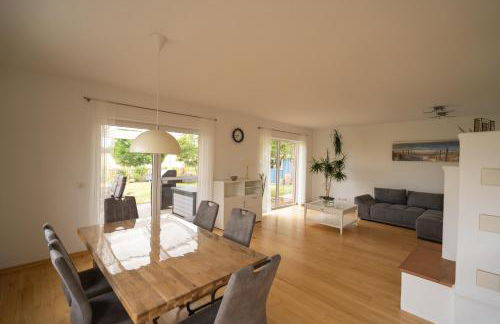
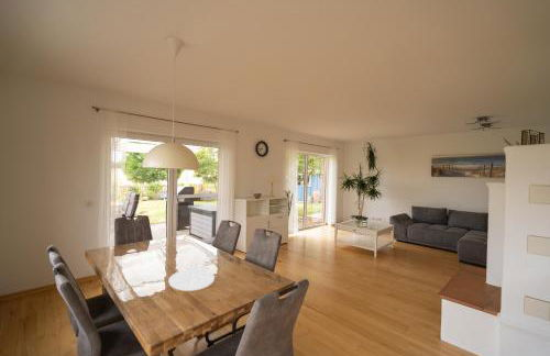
+ plate (191, 272)
